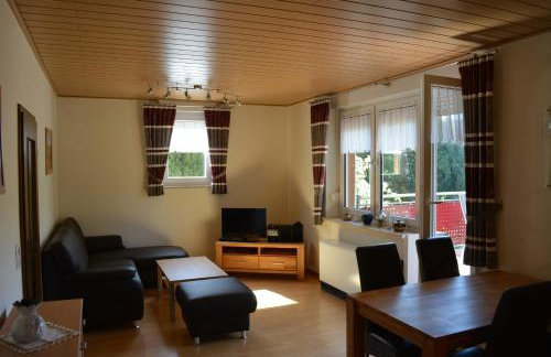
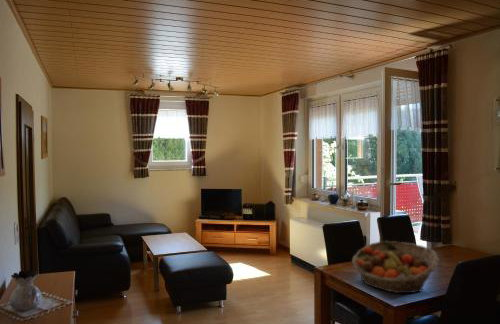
+ fruit basket (393, 265)
